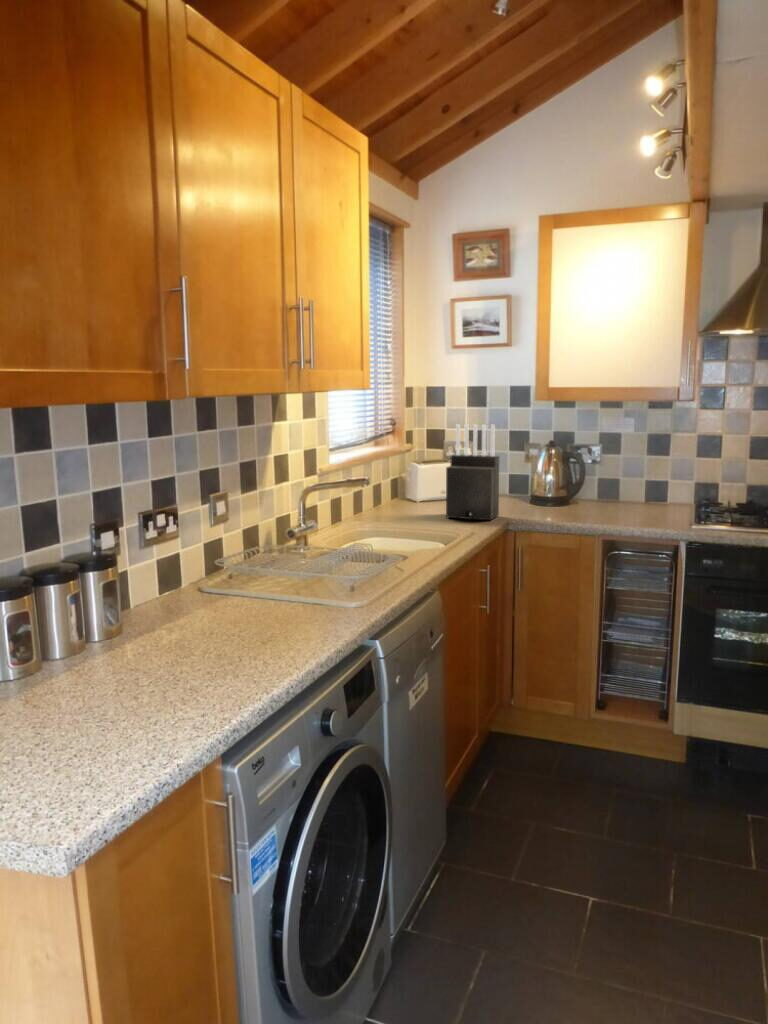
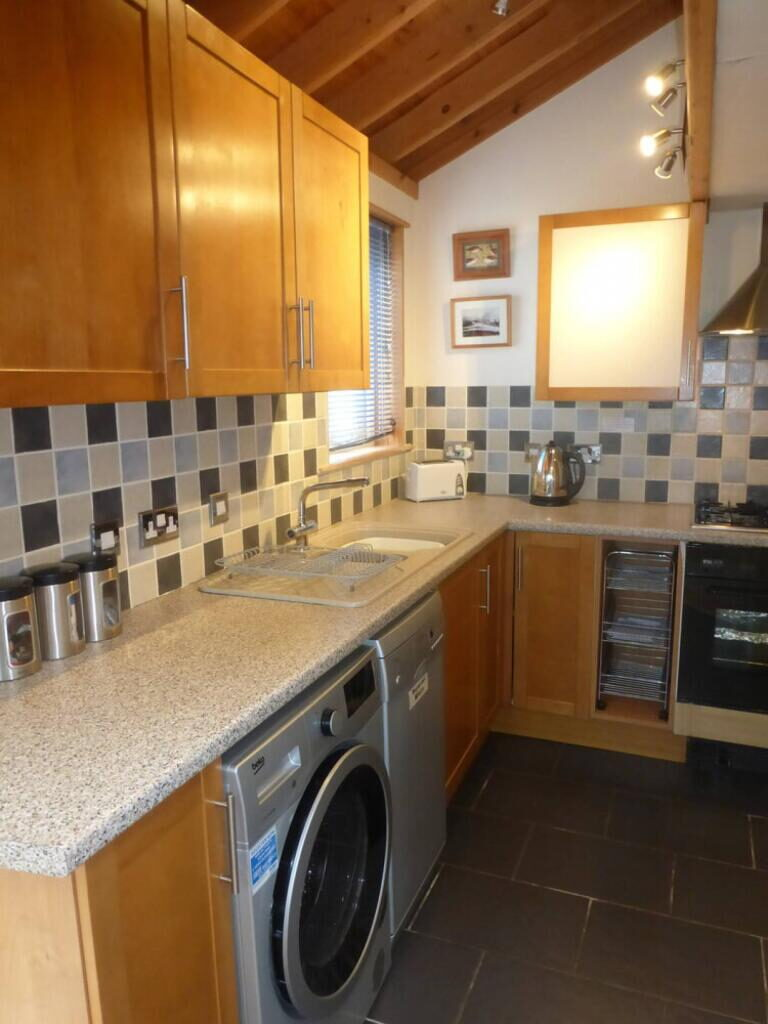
- knife block (471, 471)
